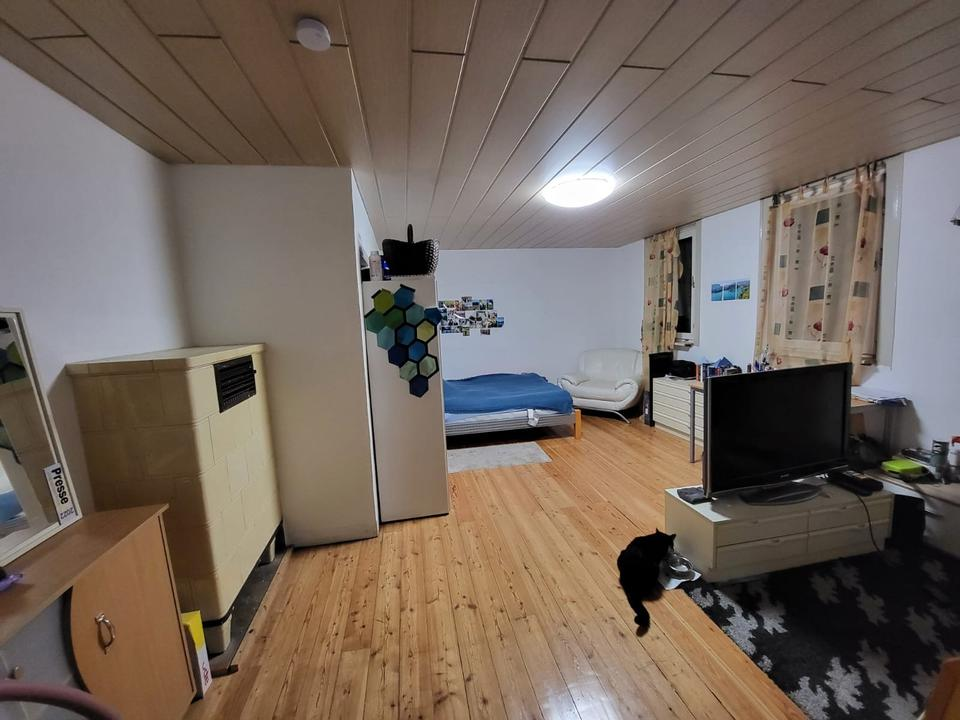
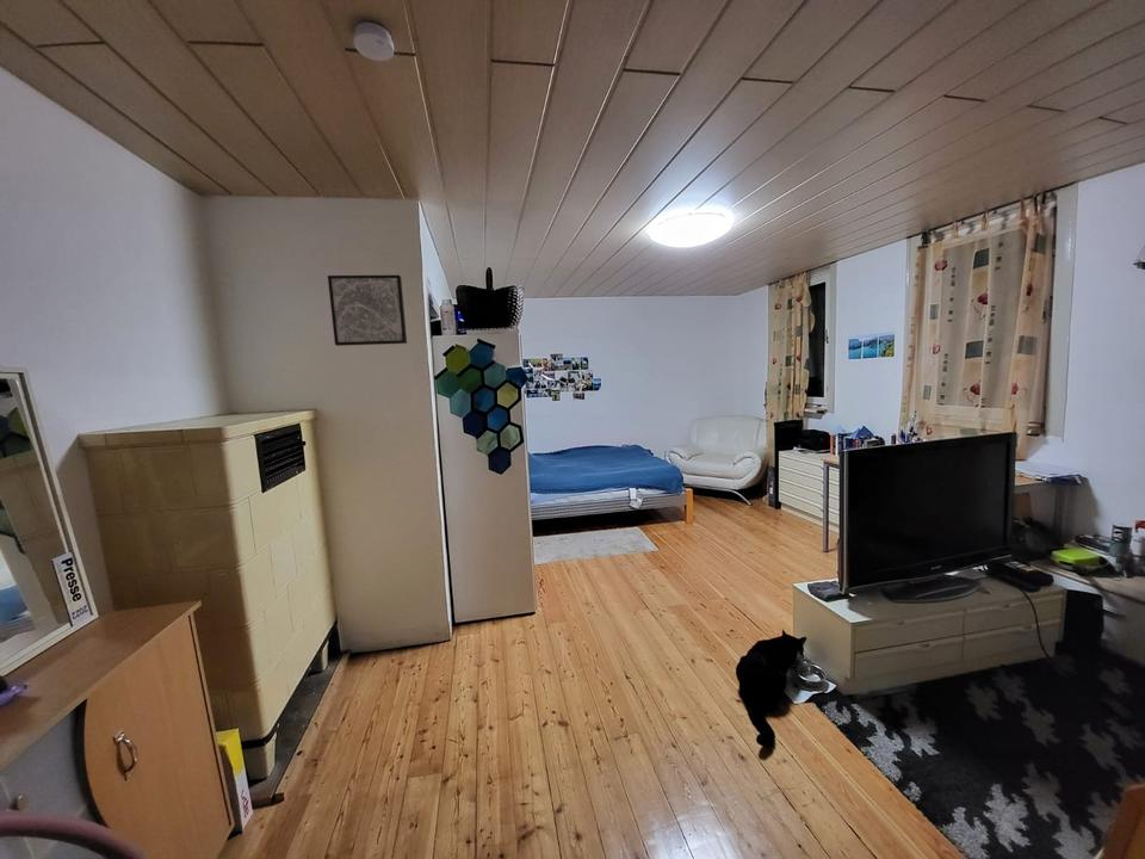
+ wall art (367, 310)
